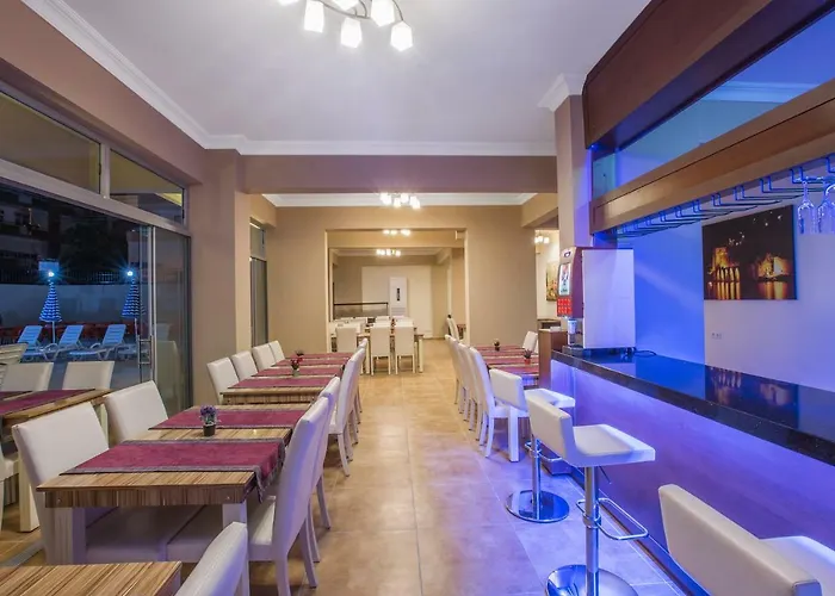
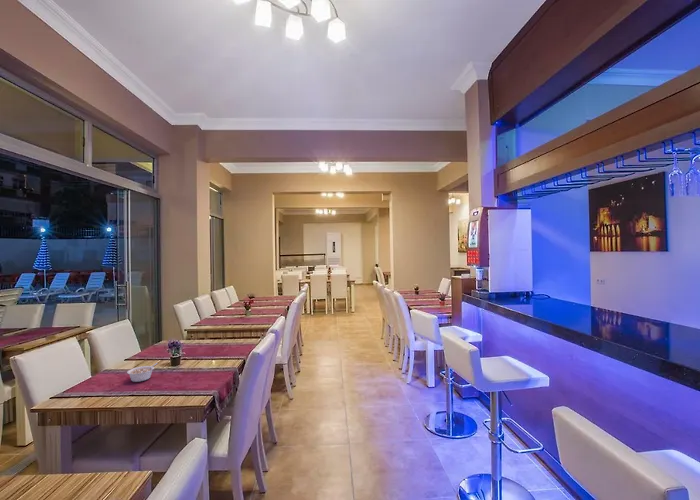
+ legume (141, 373)
